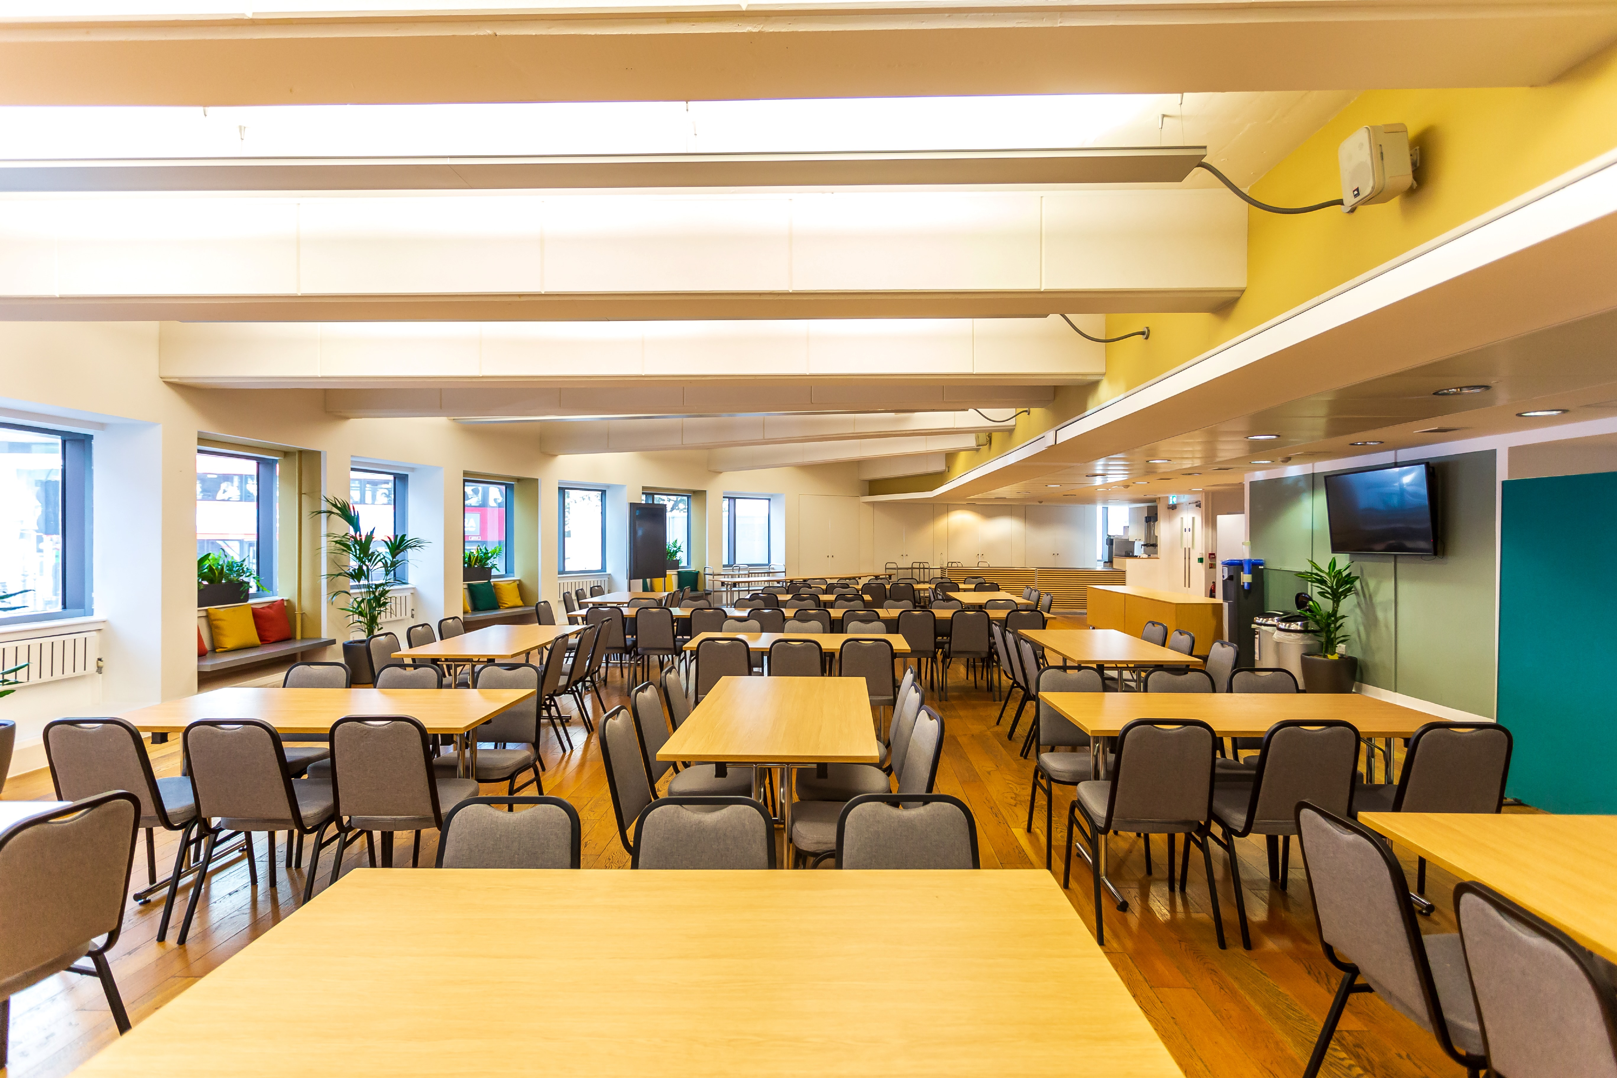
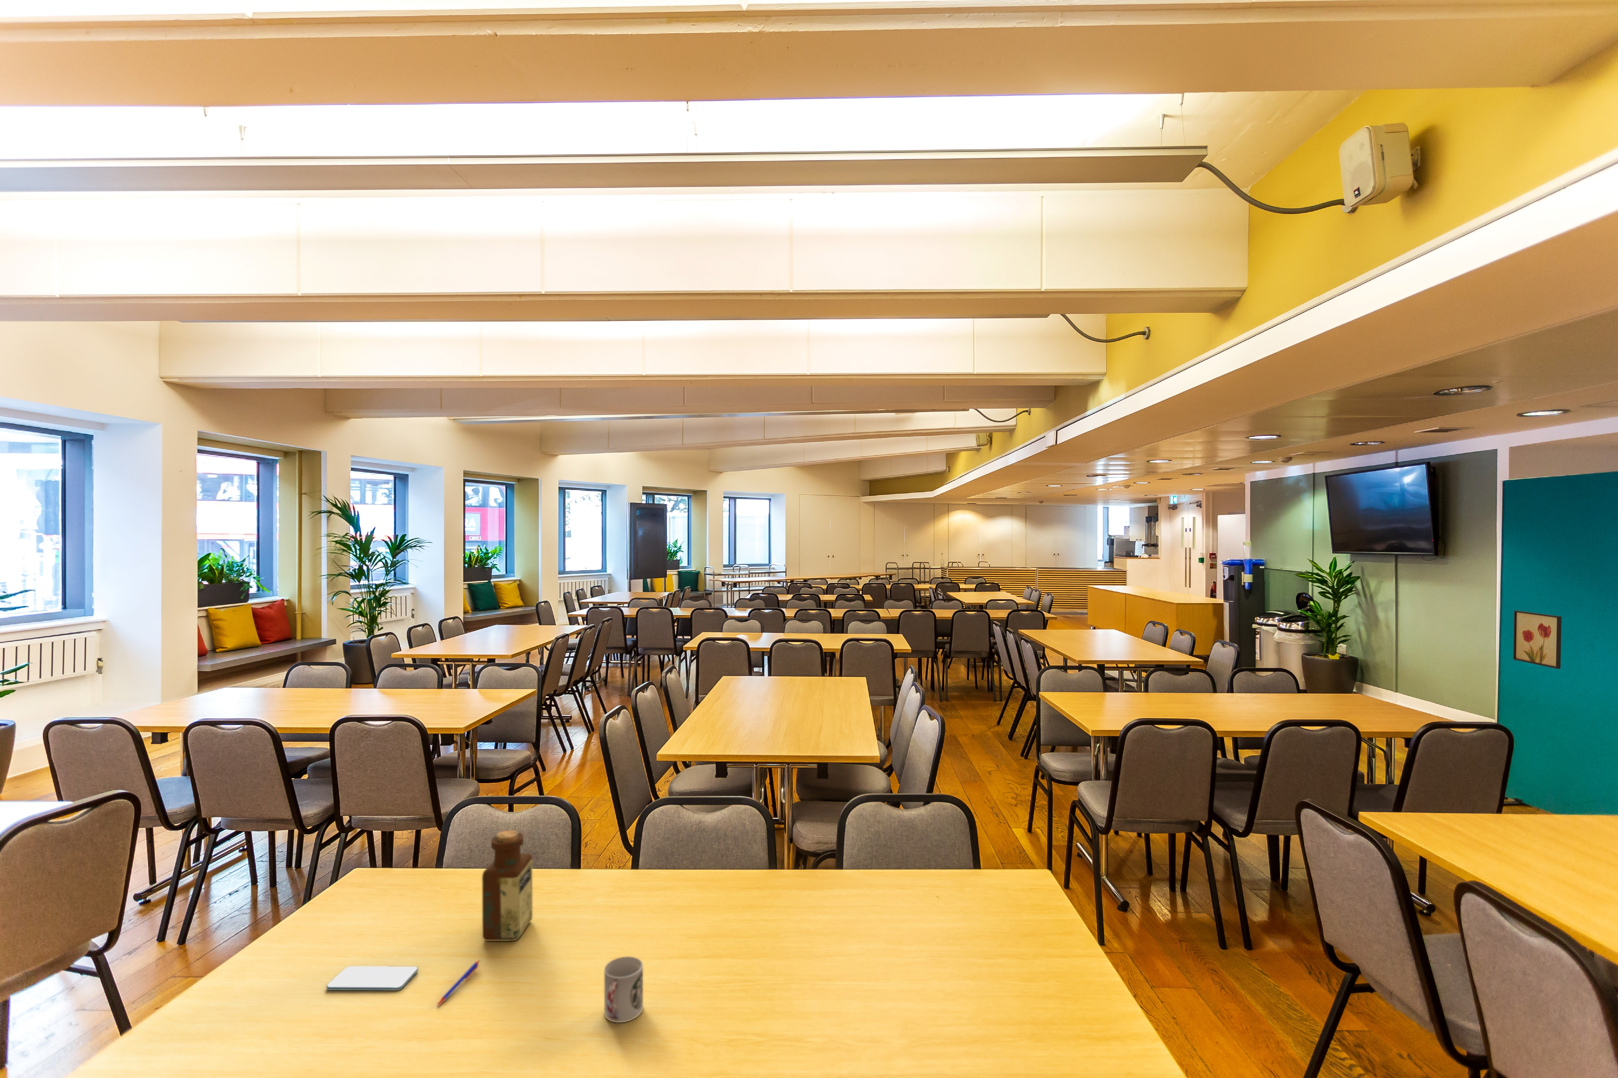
+ pen (459, 982)
+ bottle (508, 882)
+ smartphone (373, 978)
+ cup (620, 994)
+ wall art (1537, 639)
